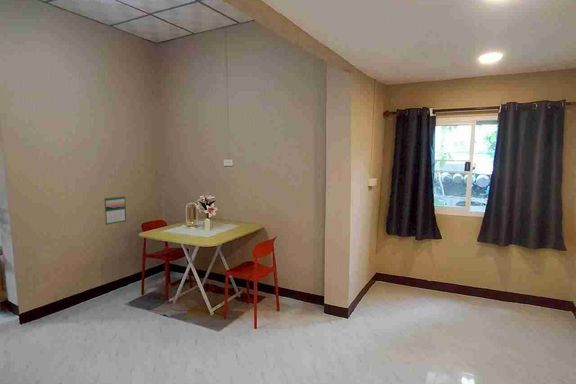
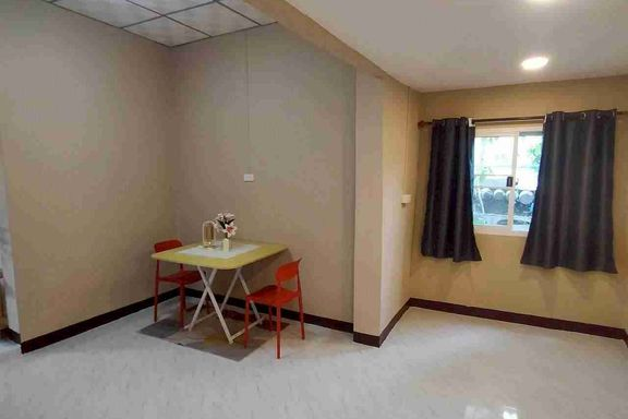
- calendar (115, 209)
